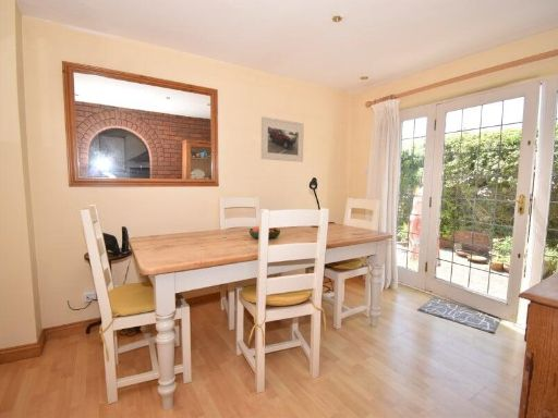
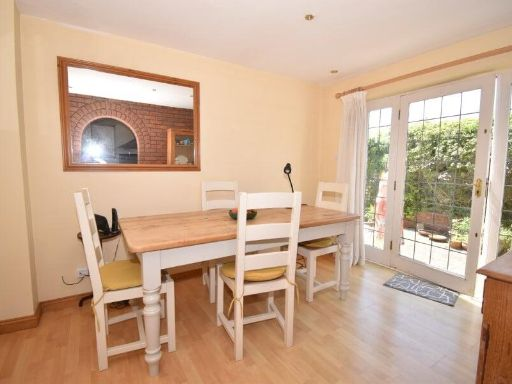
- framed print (282, 140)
